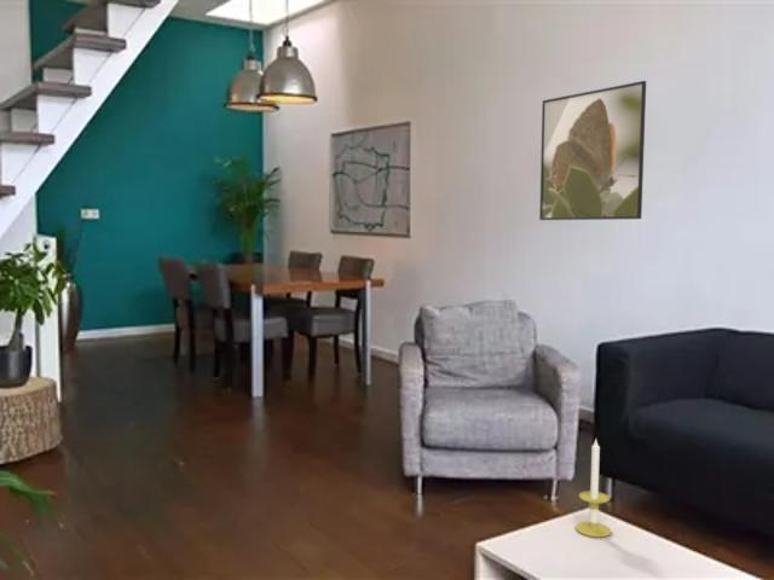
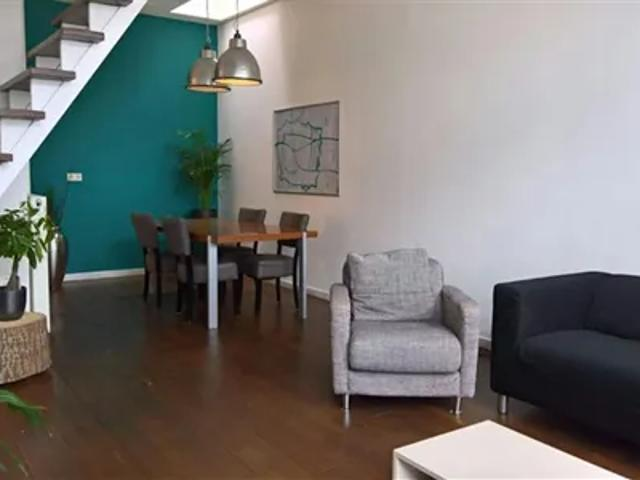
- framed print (588, 156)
- candle (594, 483)
